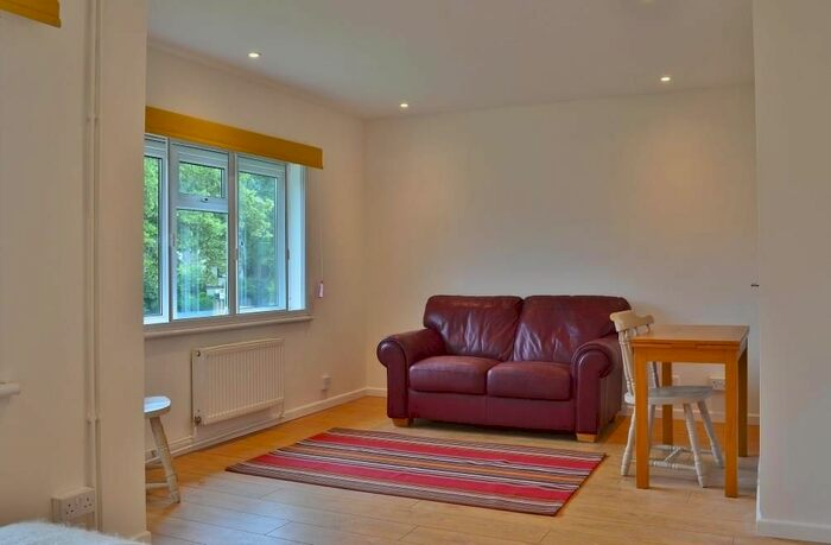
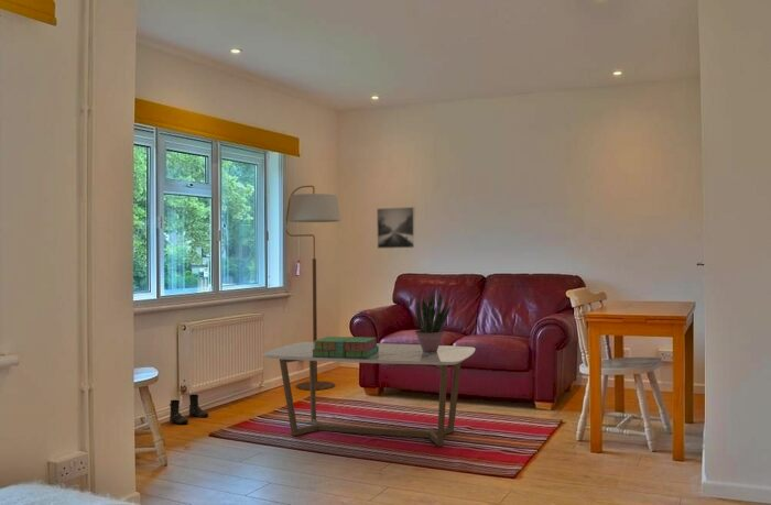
+ floor lamp (313, 285)
+ potted plant (432, 320)
+ boots (189, 408)
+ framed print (395, 228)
+ stack of books (346, 345)
+ coffee table (371, 362)
